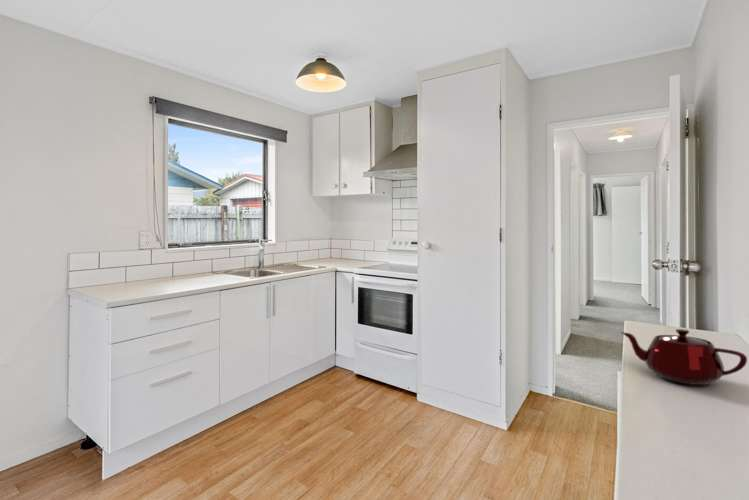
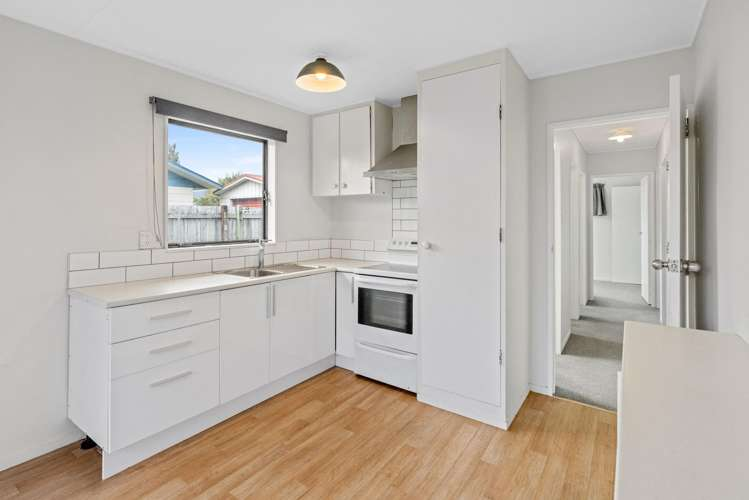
- teapot (678, 353)
